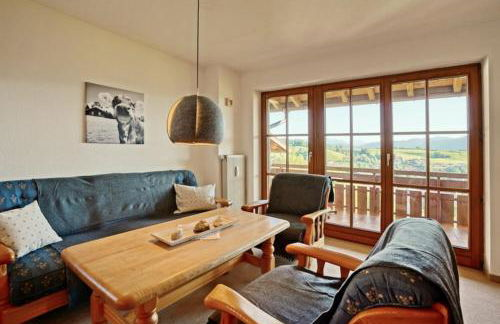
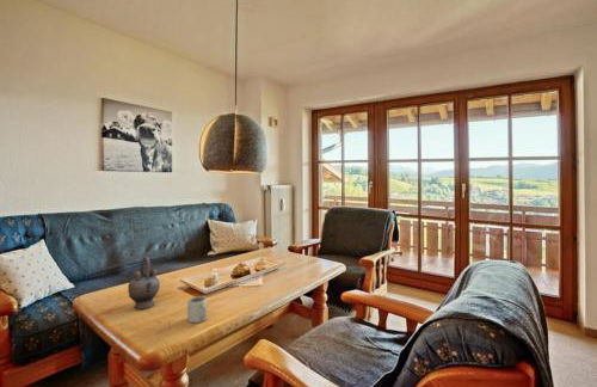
+ cup (198, 309)
+ teapot (144, 282)
